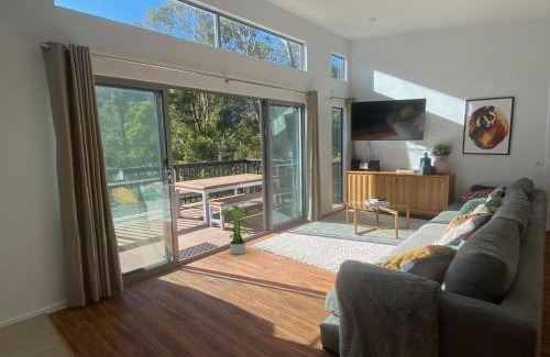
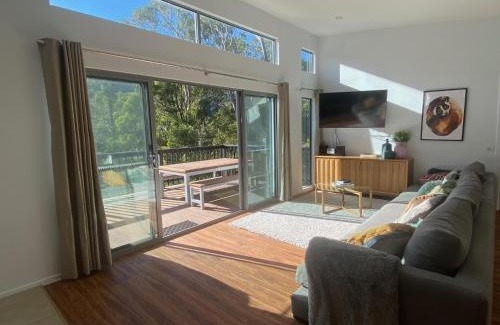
- potted plant (235, 228)
